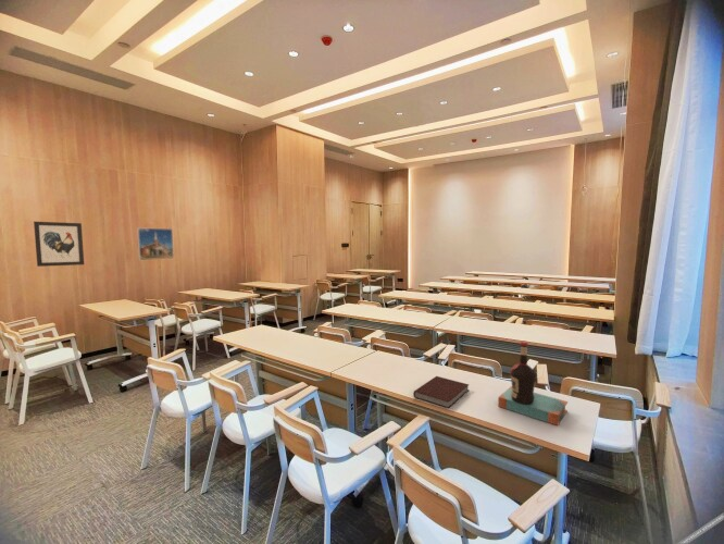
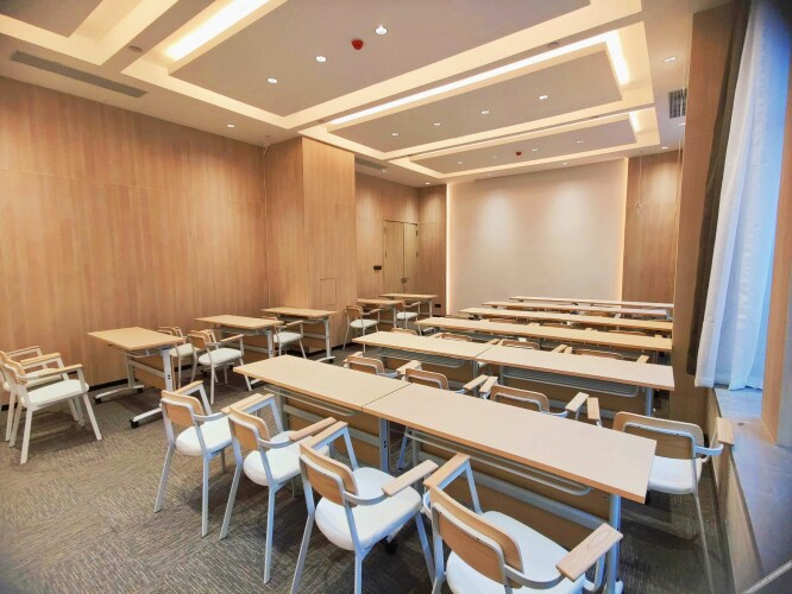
- notebook (441, 391)
- bottle (534, 373)
- wall art (60, 244)
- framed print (155, 244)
